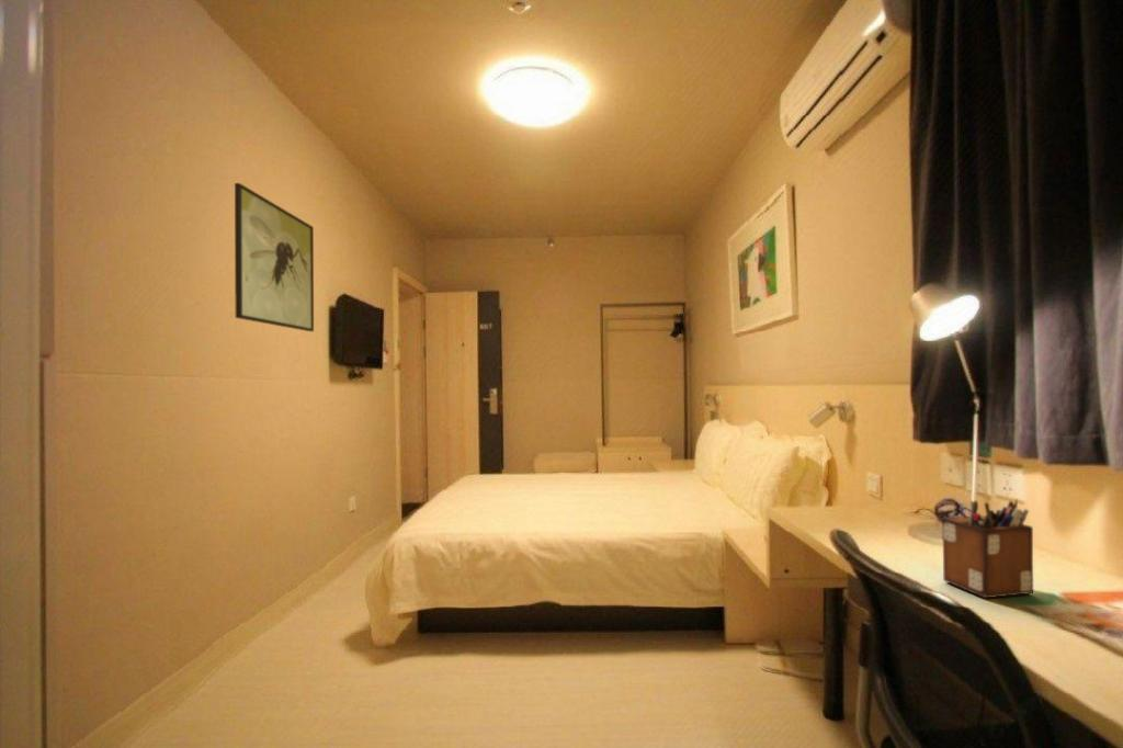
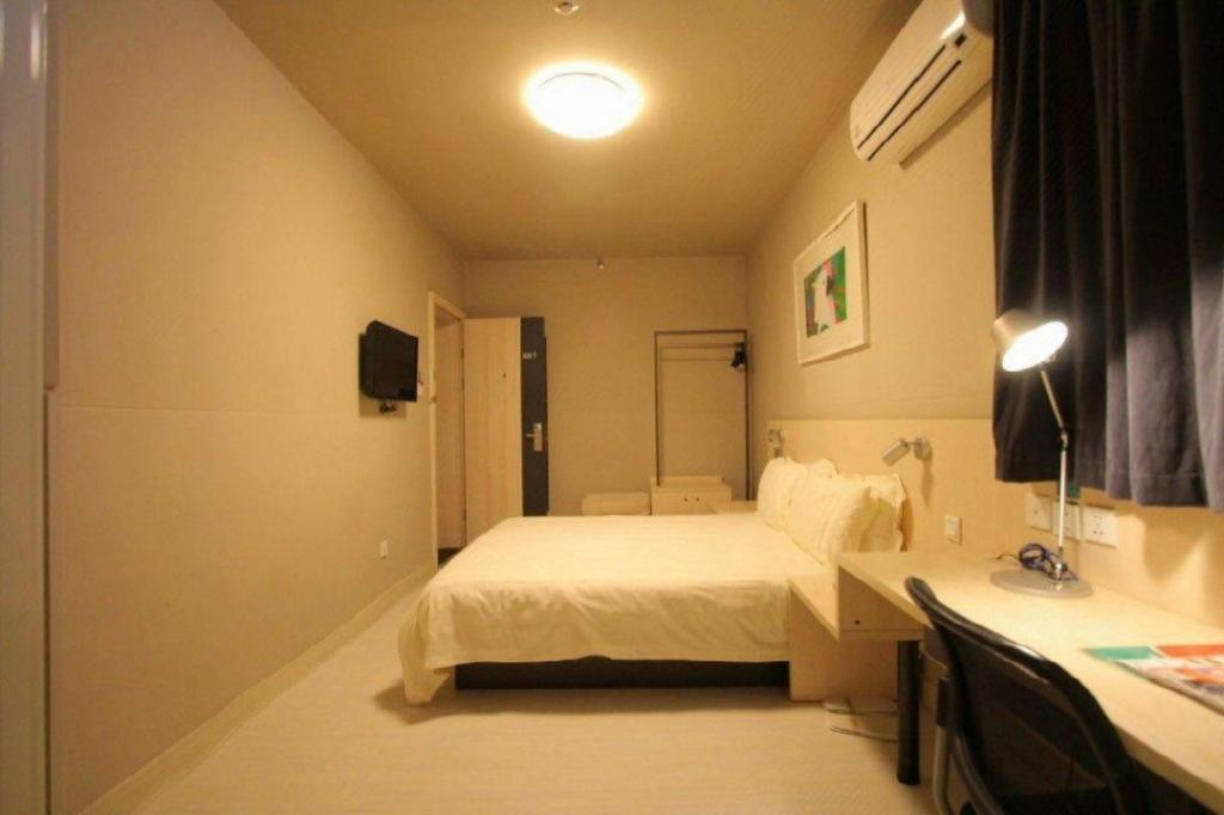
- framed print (279, 267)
- desk organizer (986, 542)
